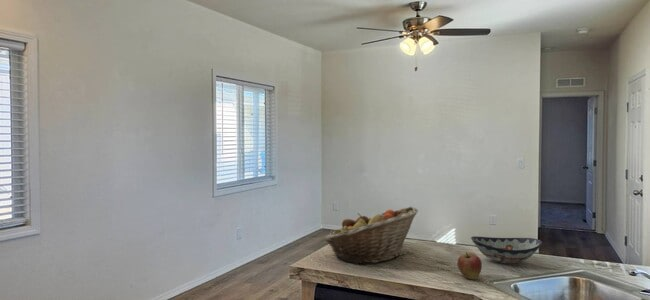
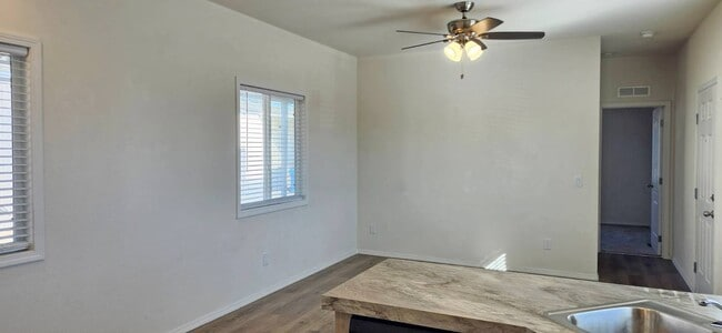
- fruit basket (372, 231)
- decorative bowl (505, 250)
- apple (469, 264)
